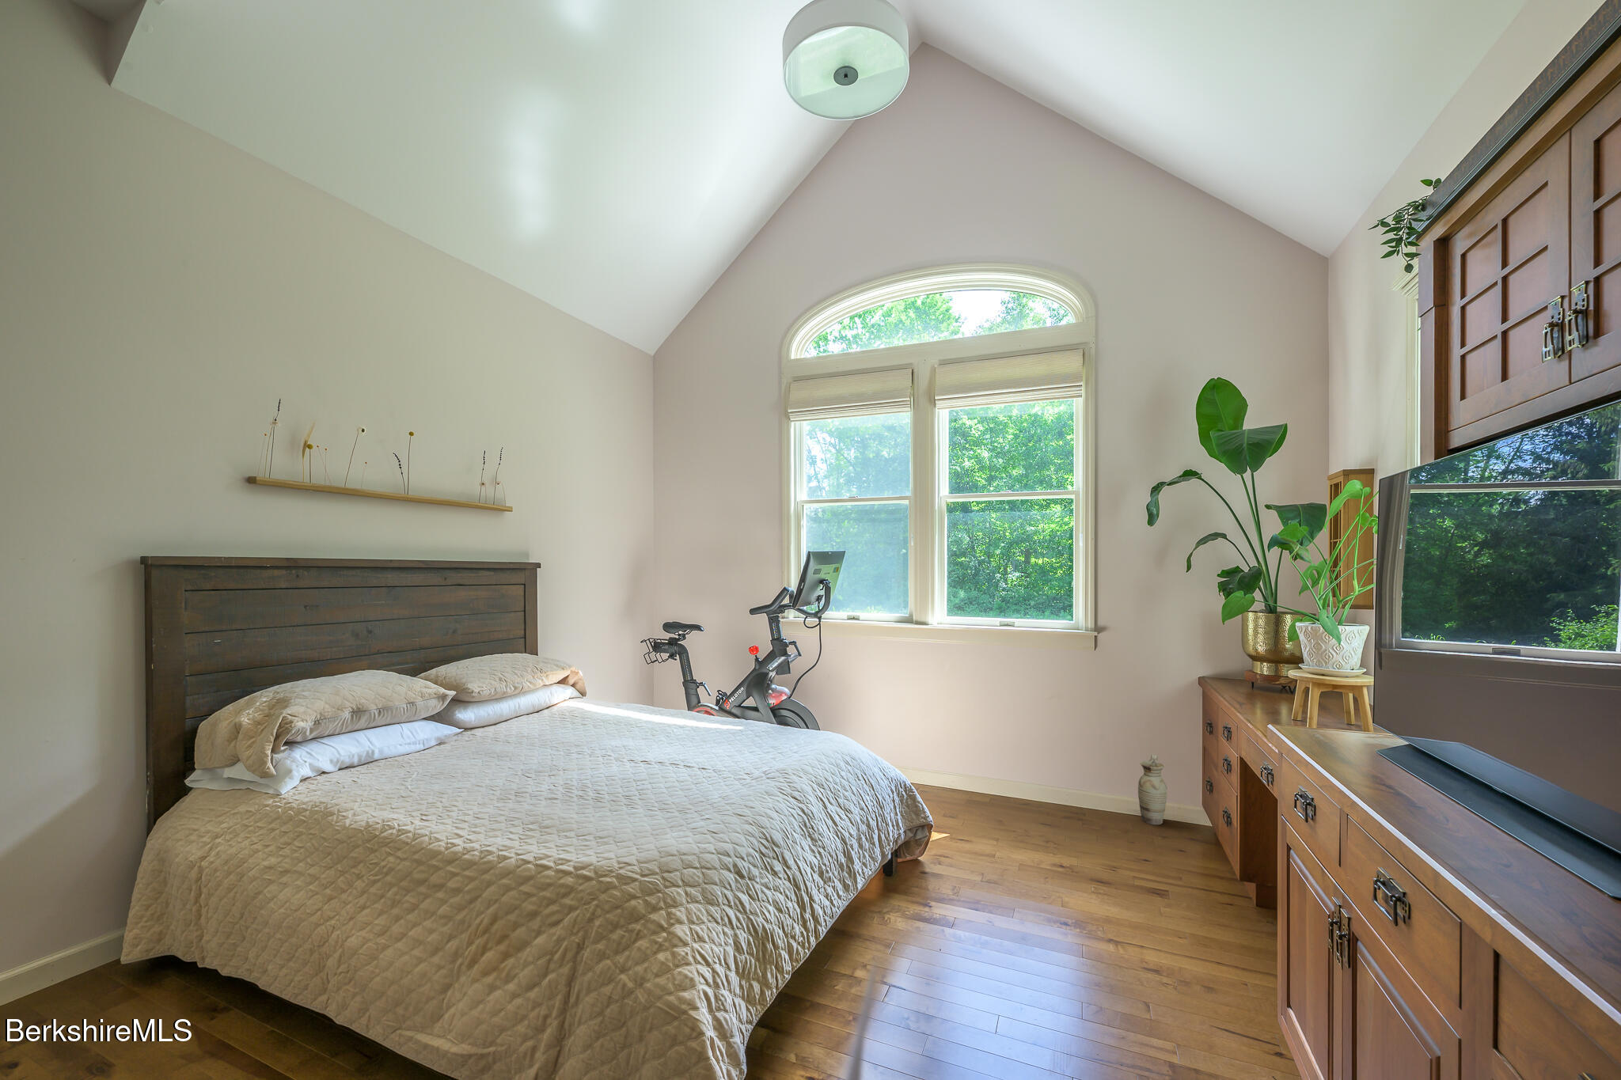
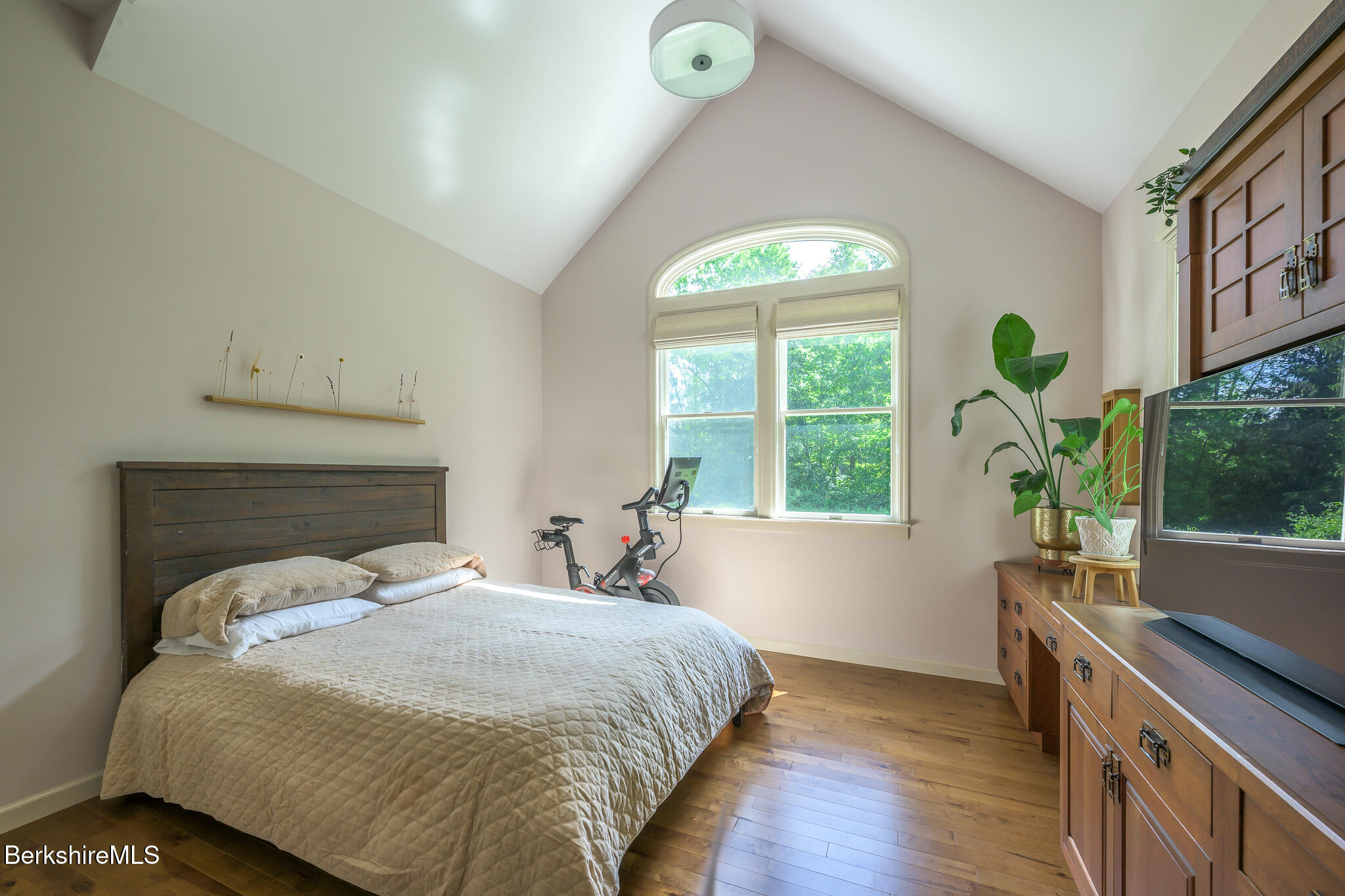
- ceramic jug (1152, 788)
